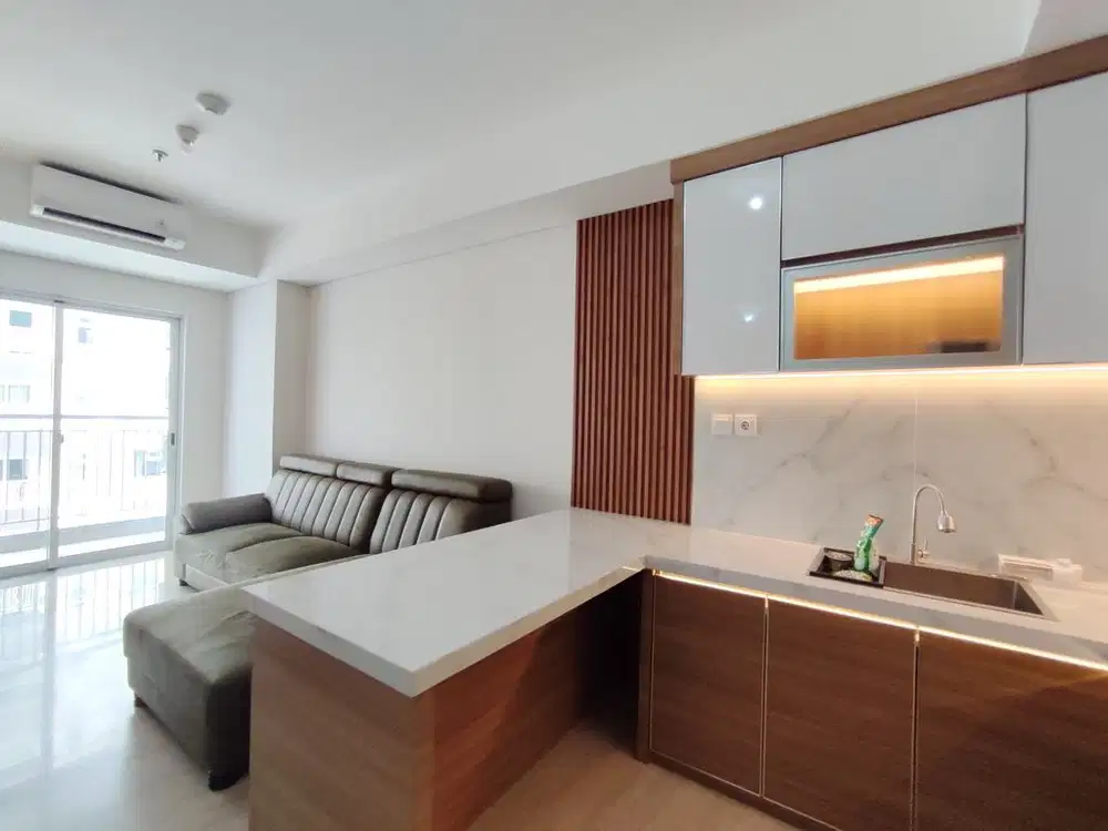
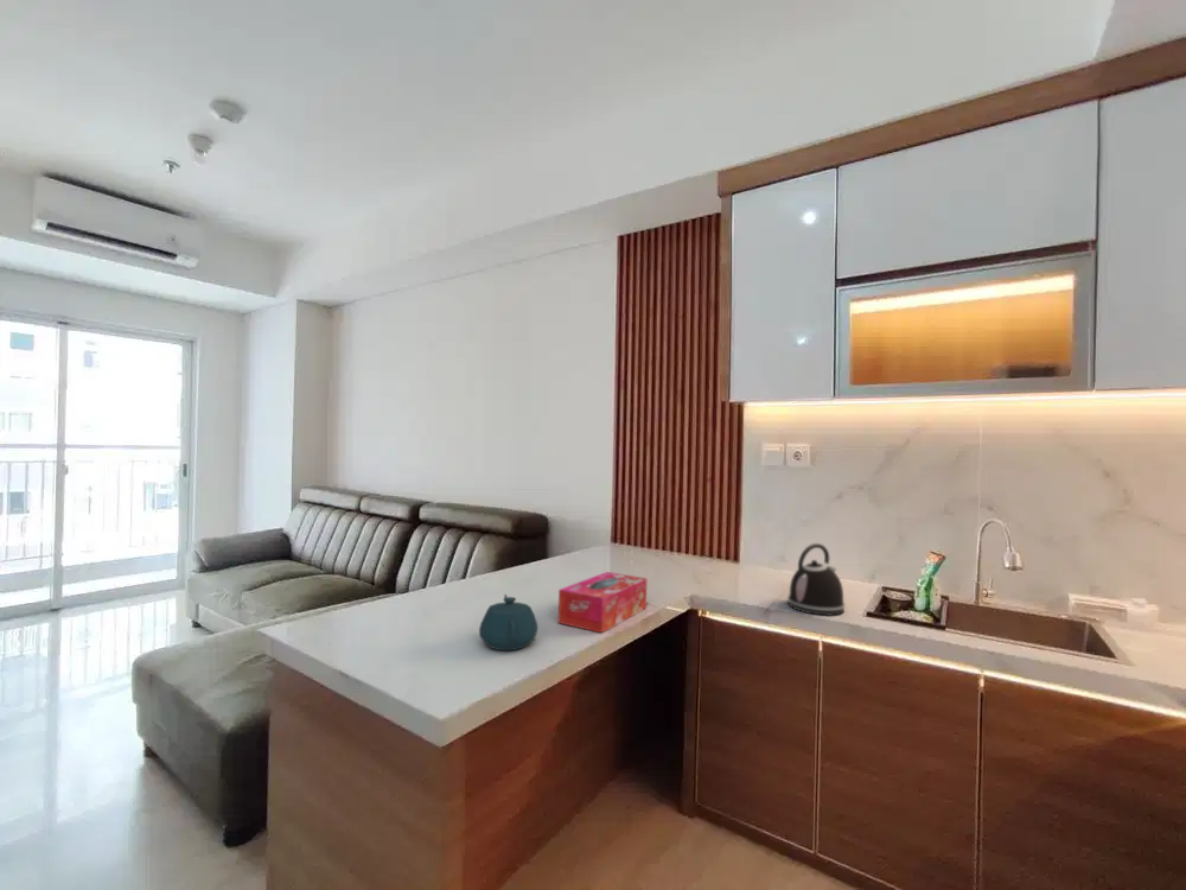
+ tissue box (604, 599)
+ kettle (816, 574)
+ teapot (509, 619)
